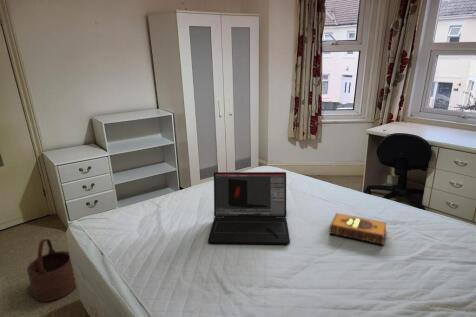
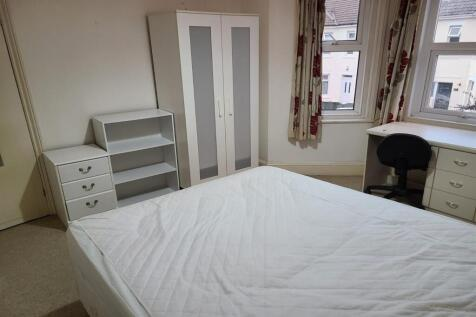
- wooden bucket (51, 264)
- laptop (249, 205)
- hardback book (357, 228)
